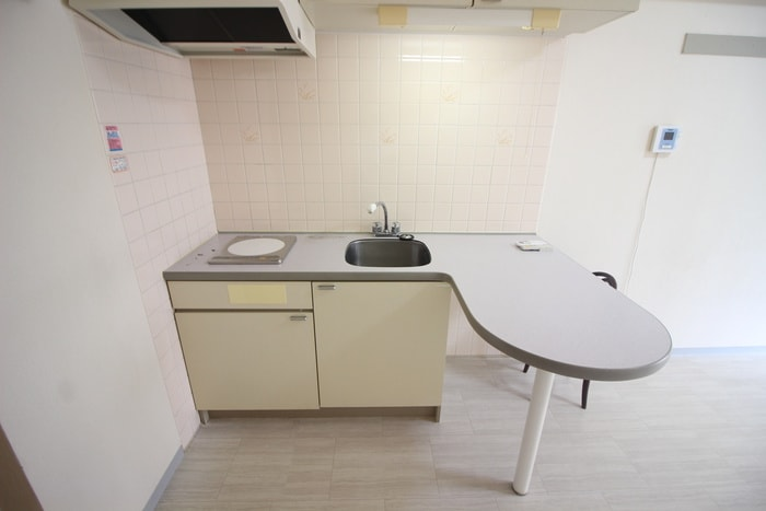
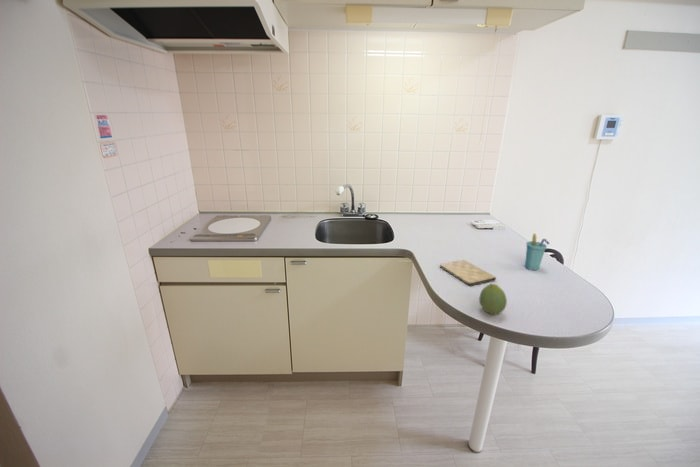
+ cutting board (466, 271)
+ cup (536, 252)
+ fruit (492, 299)
